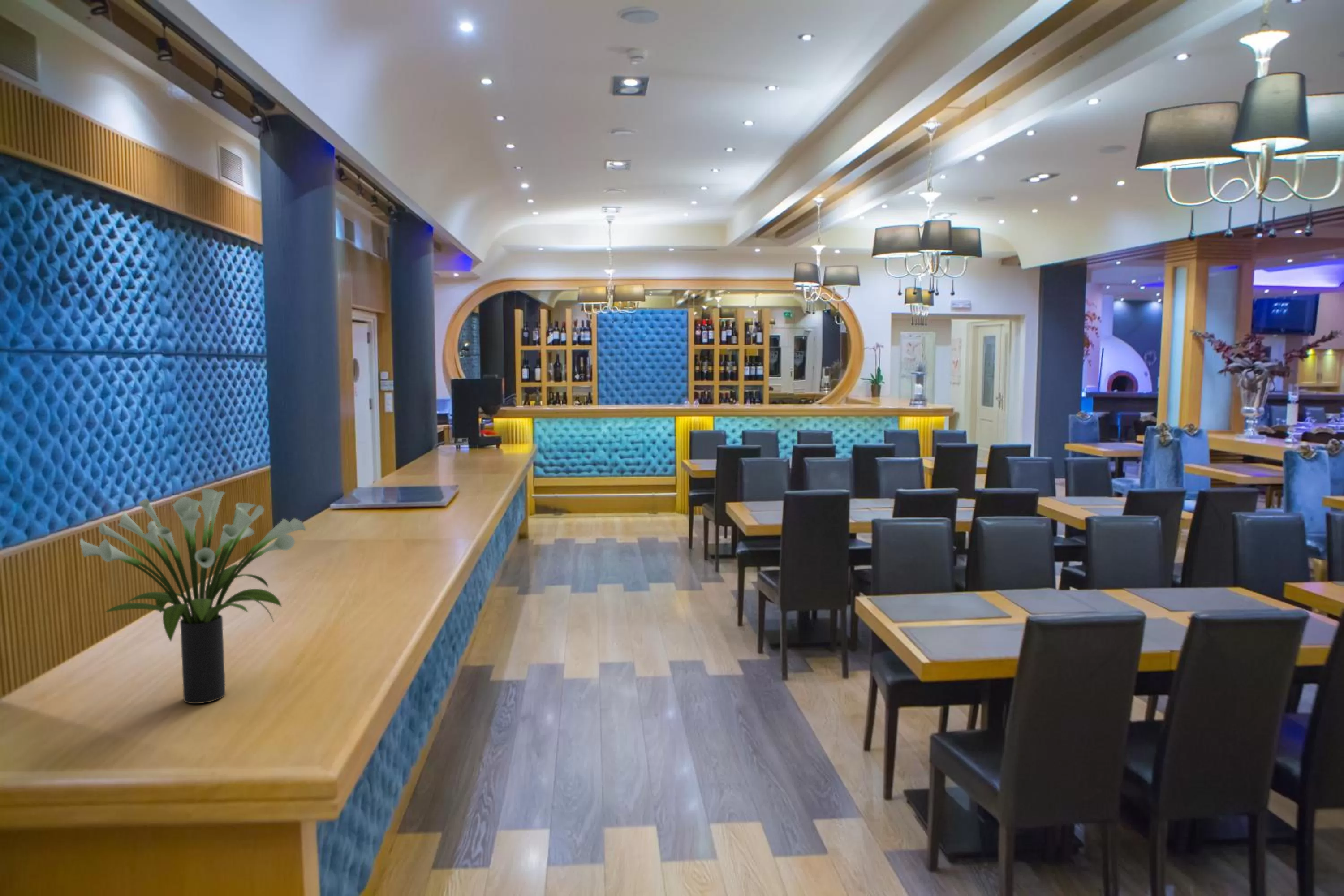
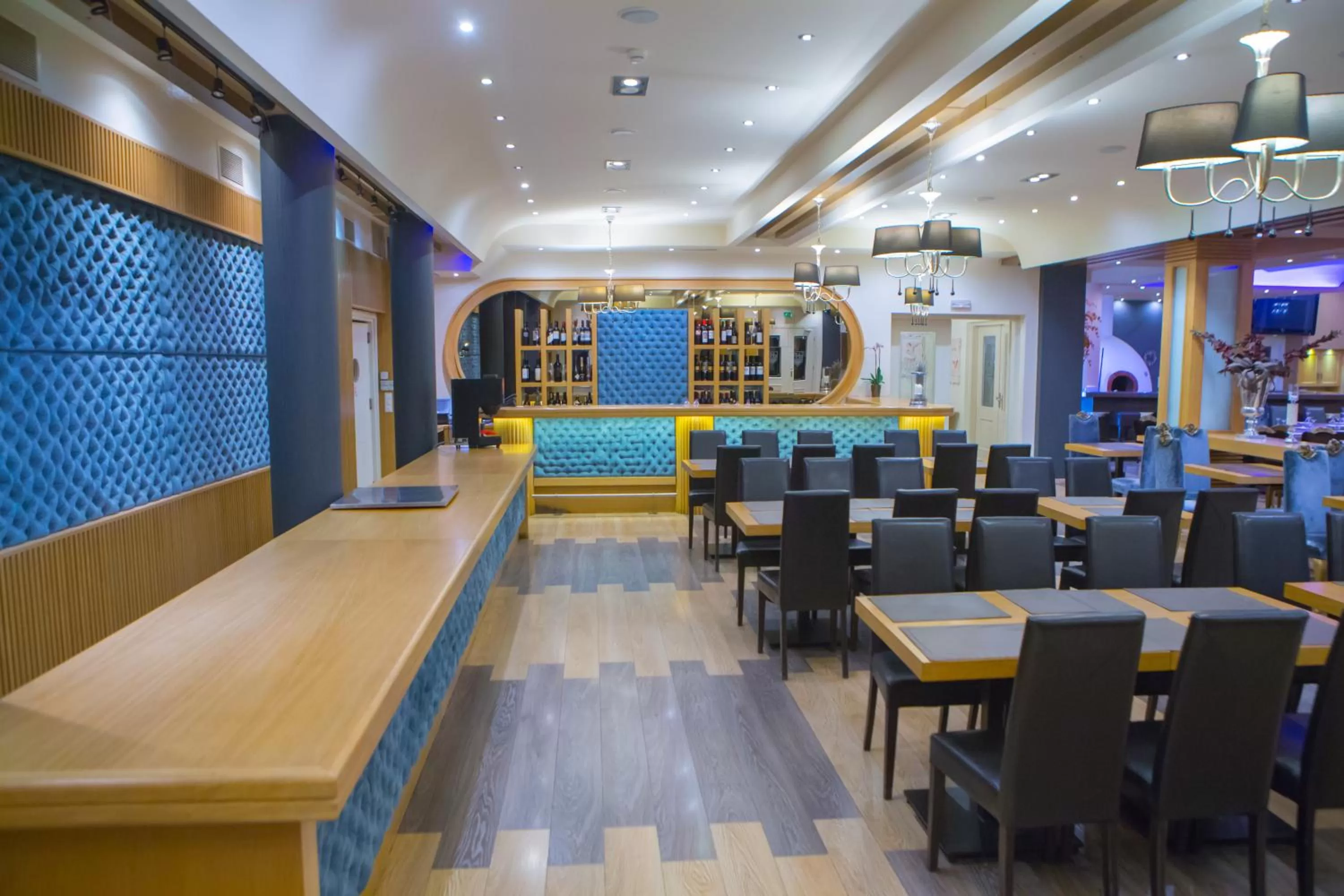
- potted plant (202, 591)
